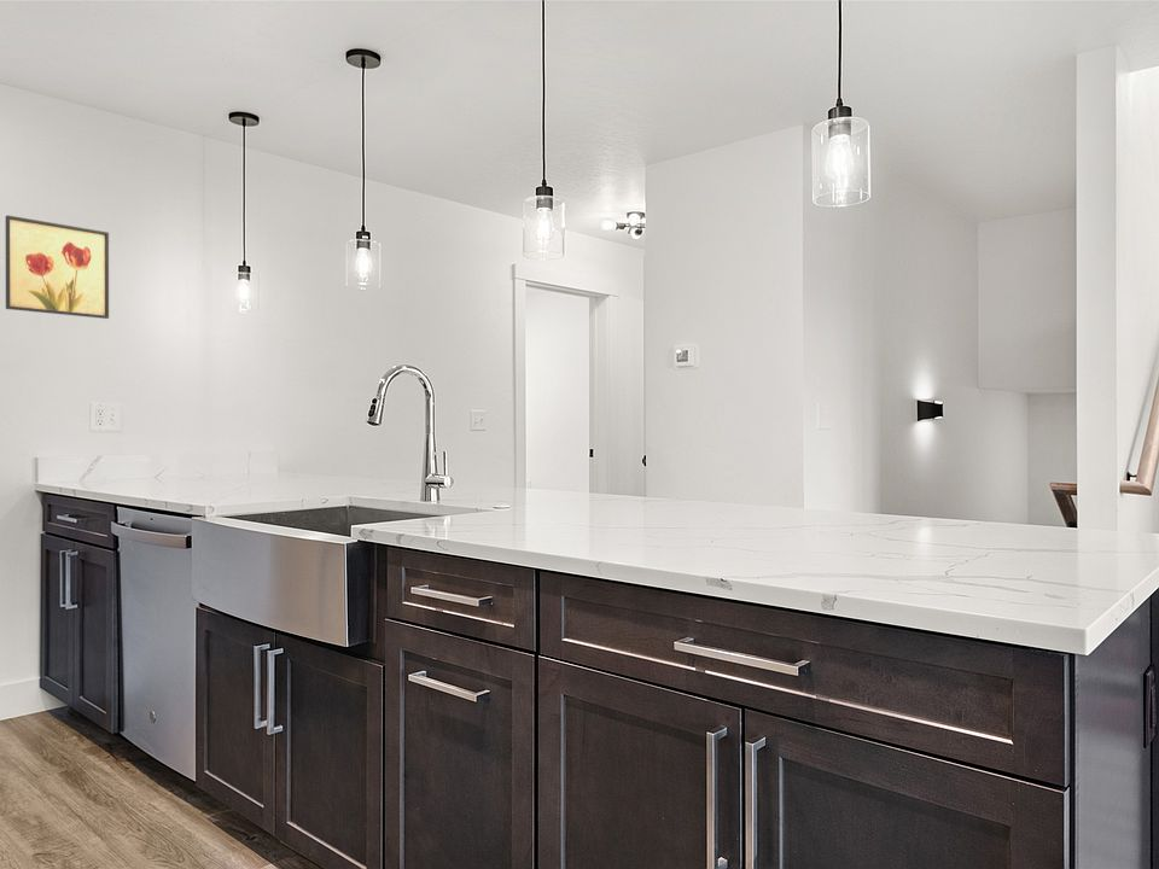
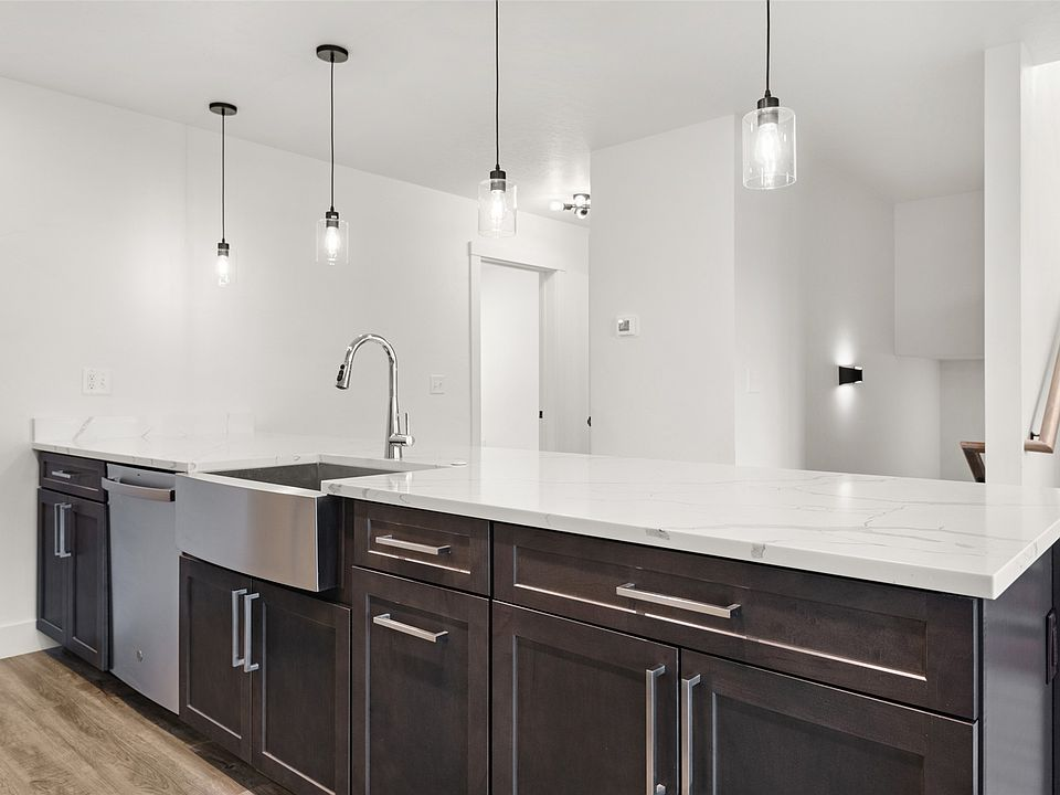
- wall art (58, 269)
